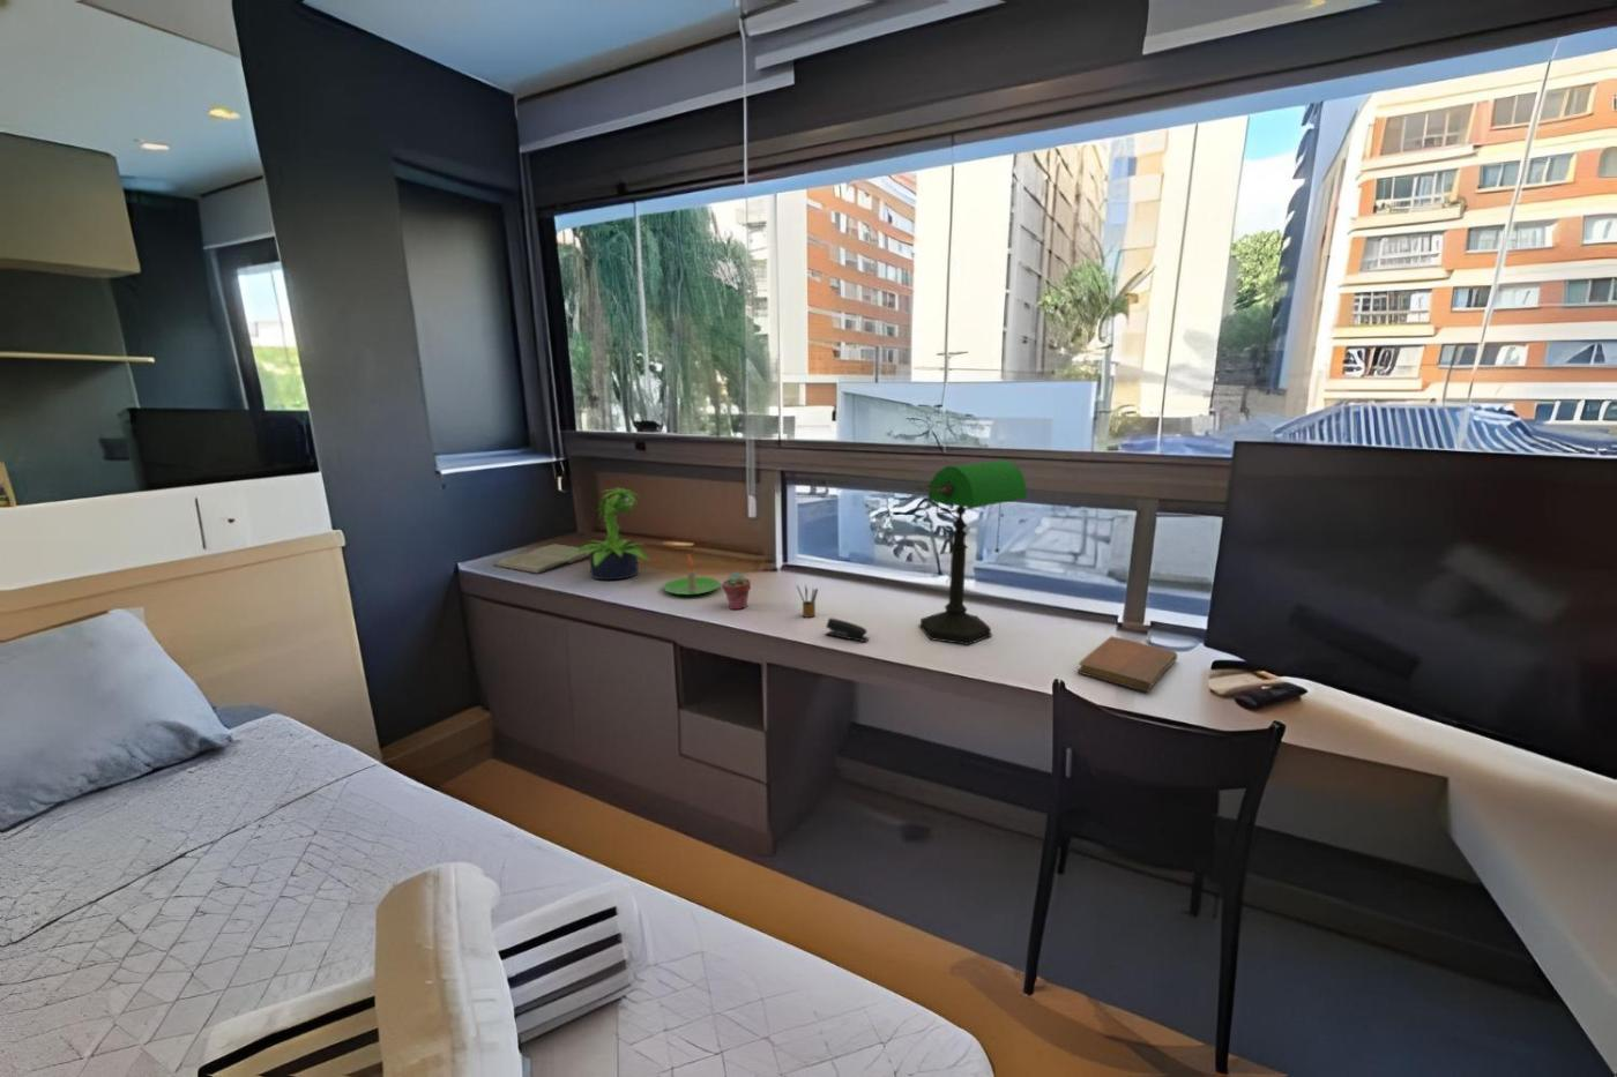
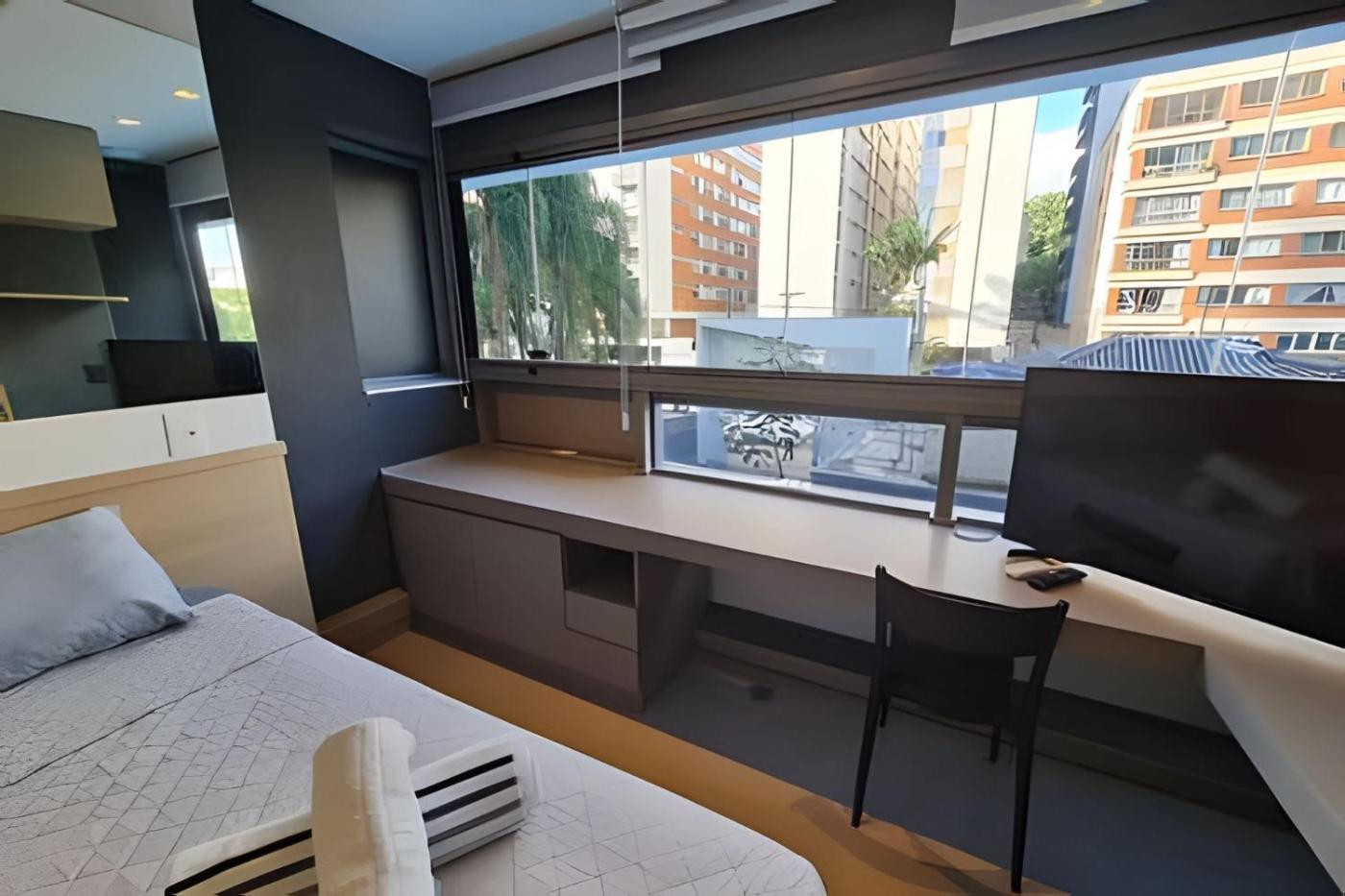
- candle (691, 571)
- book (546, 557)
- potted plant (610, 531)
- desk lamp (963, 549)
- pencil box (807, 599)
- stapler (846, 629)
- potted succulent (736, 589)
- notebook (1129, 661)
